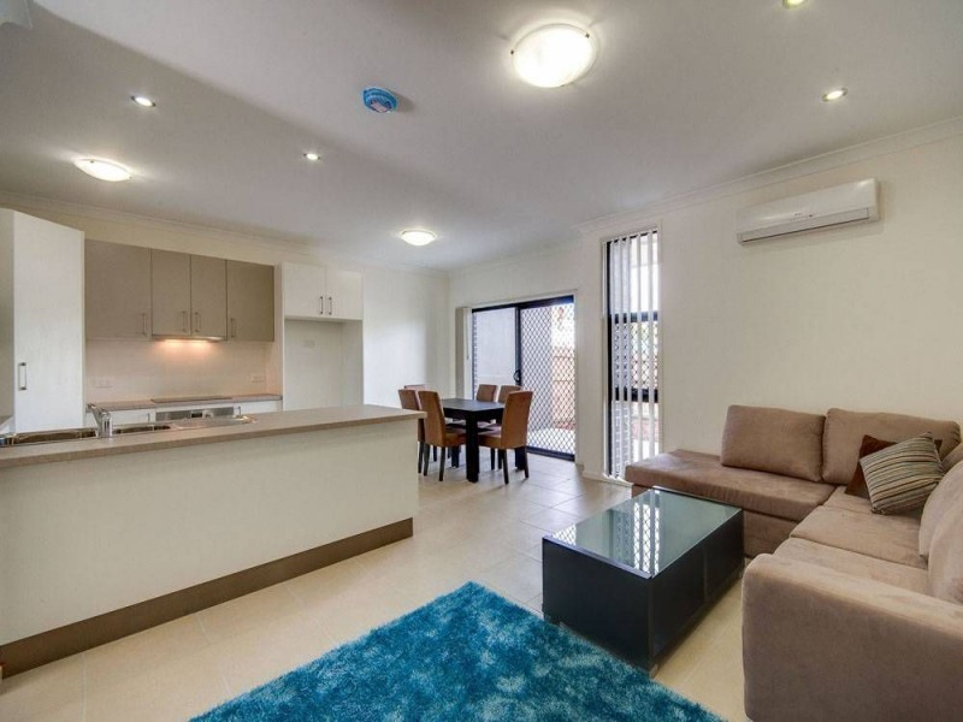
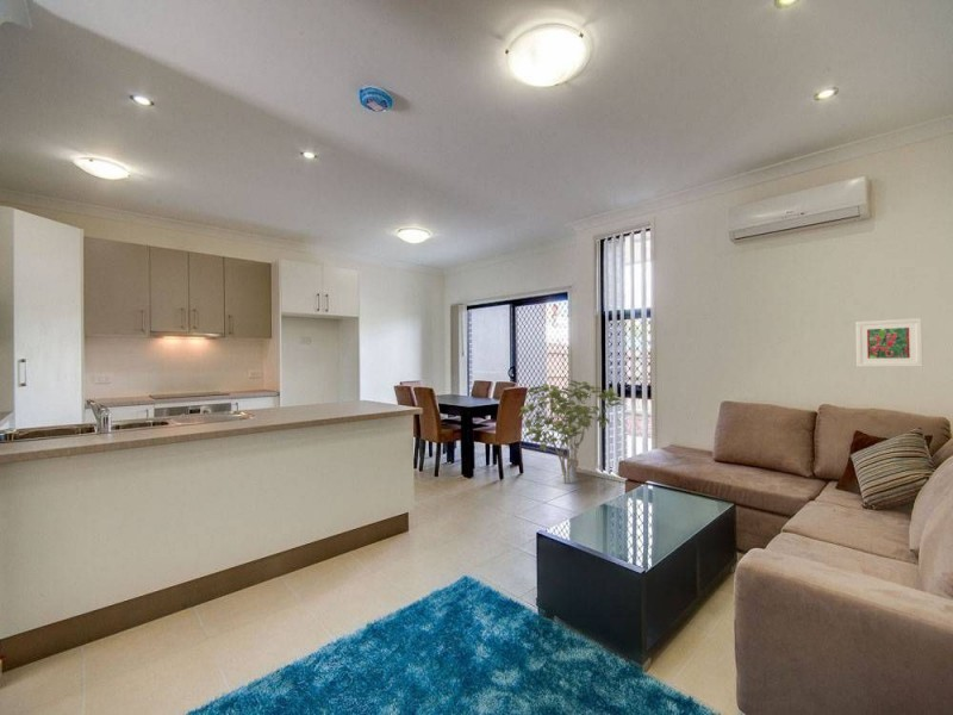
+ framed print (887, 343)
+ shrub (568, 431)
